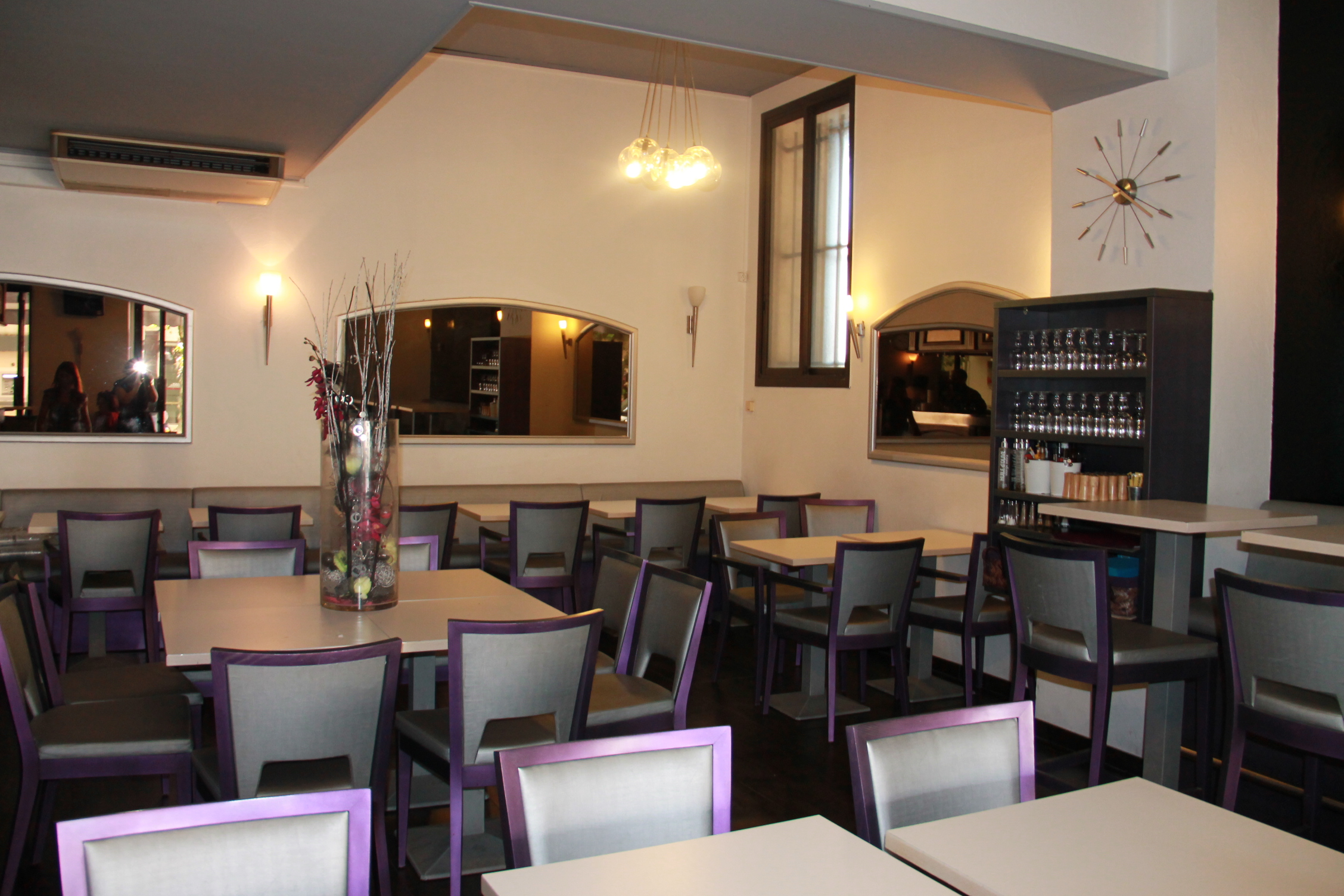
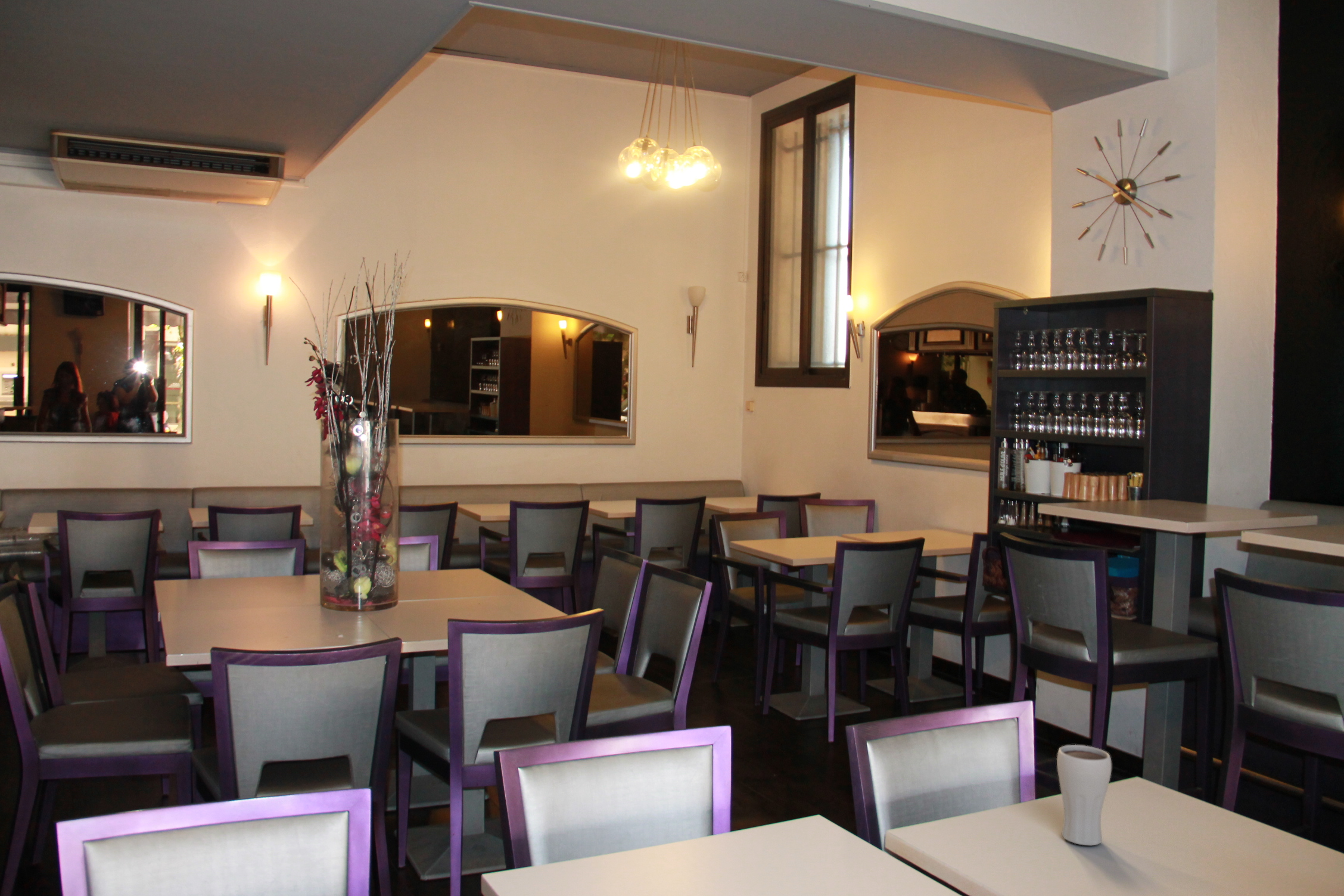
+ drinking glass (1082, 796)
